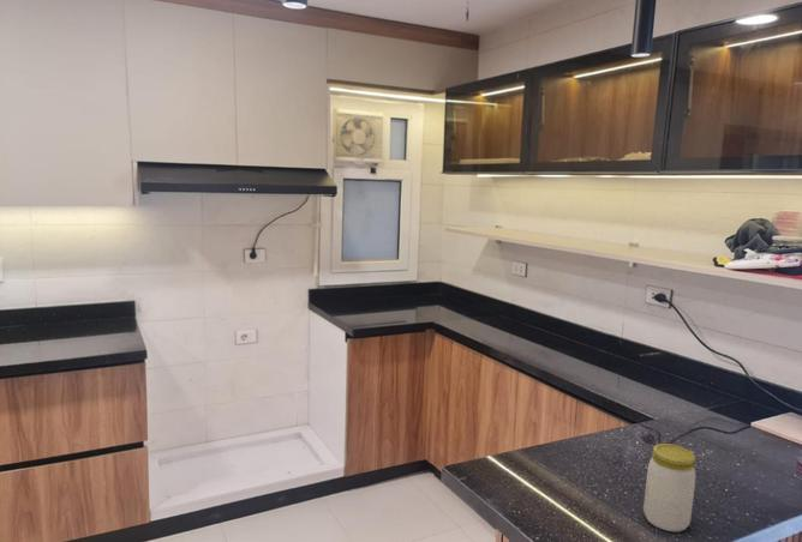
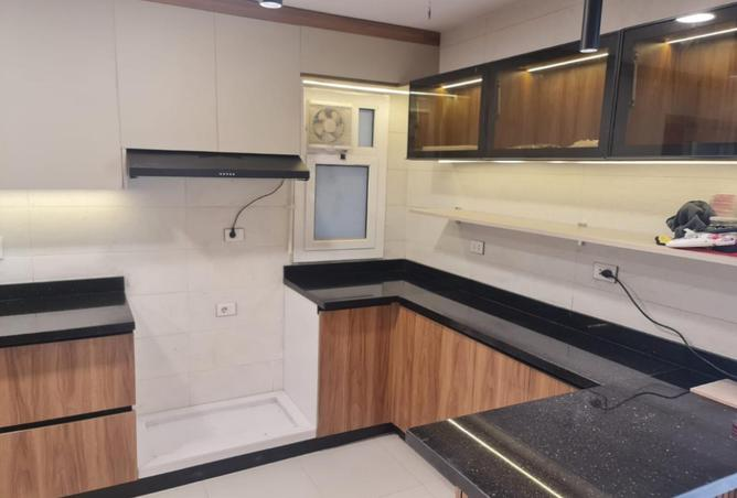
- jar (669, 486)
